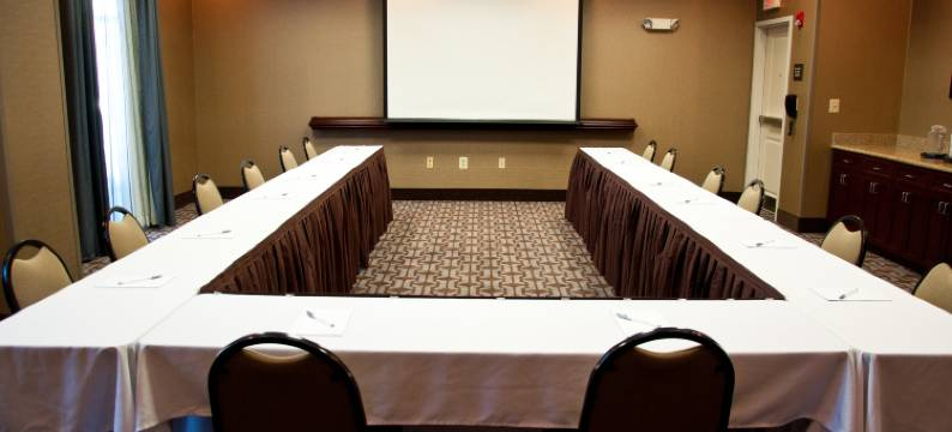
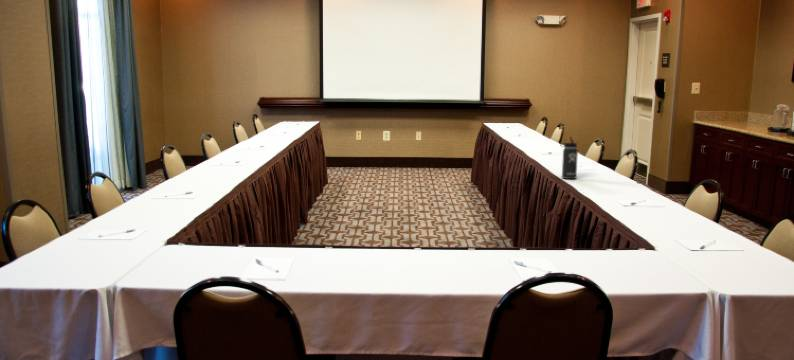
+ thermos bottle (568, 157)
